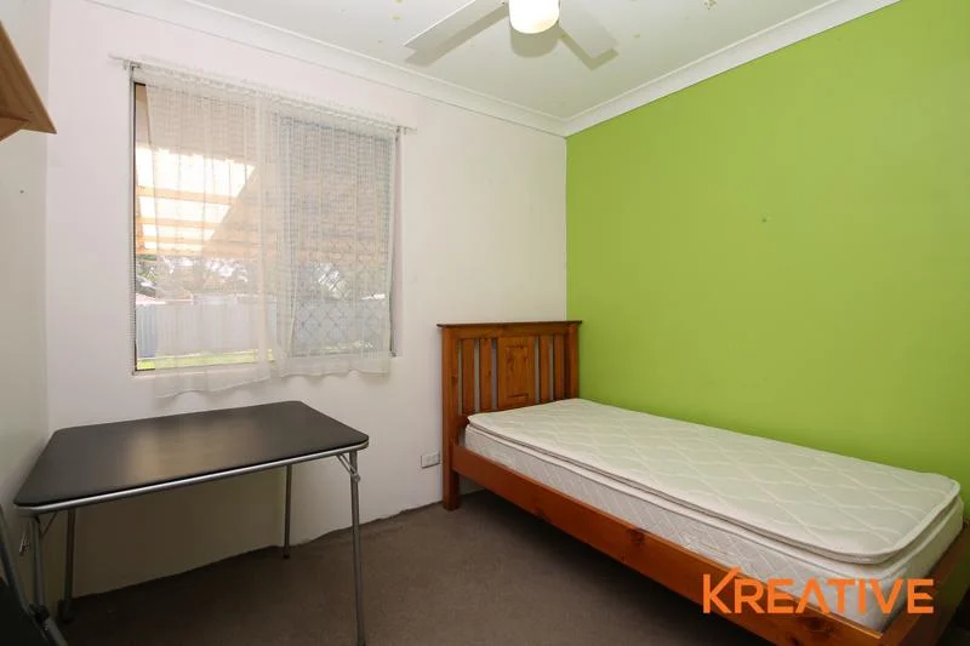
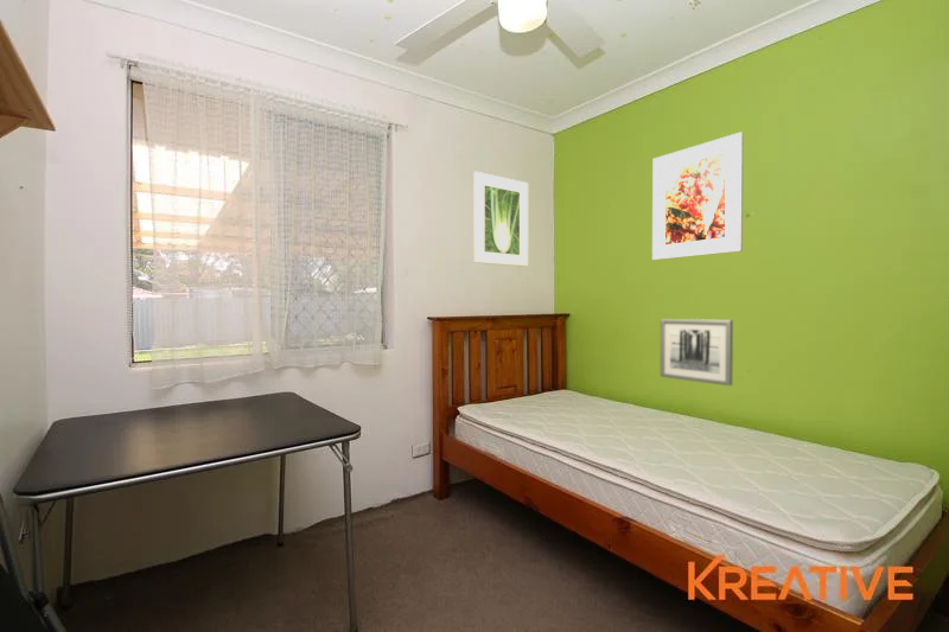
+ wall art (694, 350)
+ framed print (502, 221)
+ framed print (694, 200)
